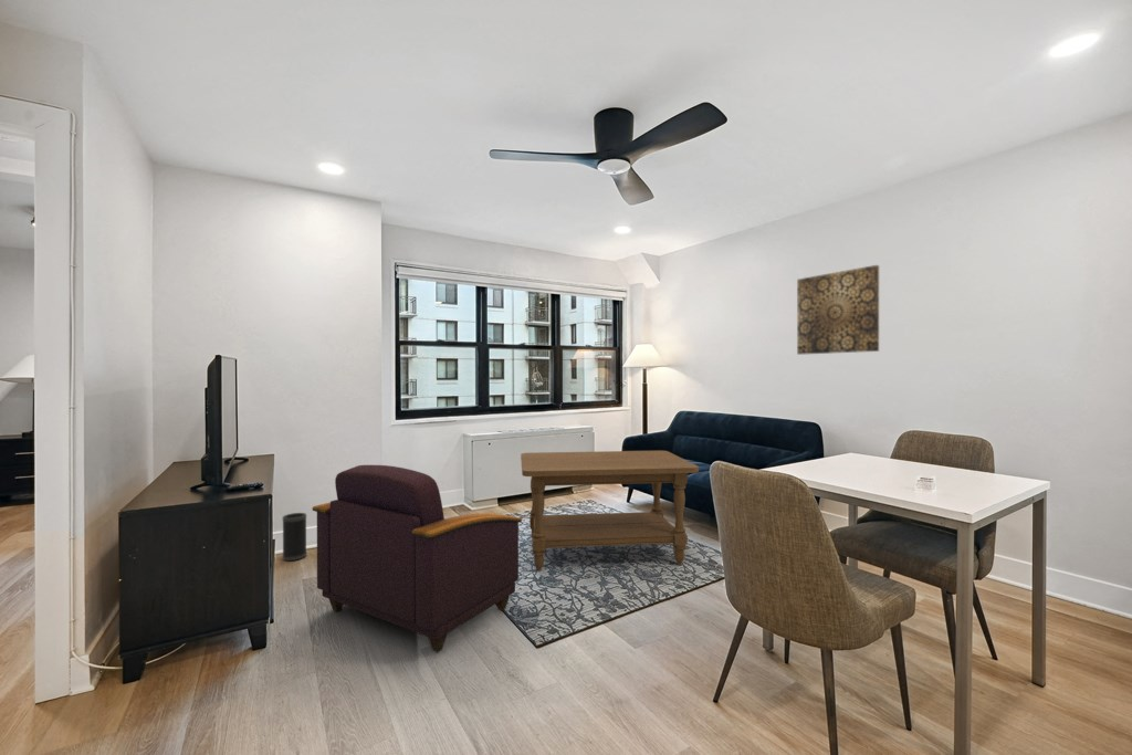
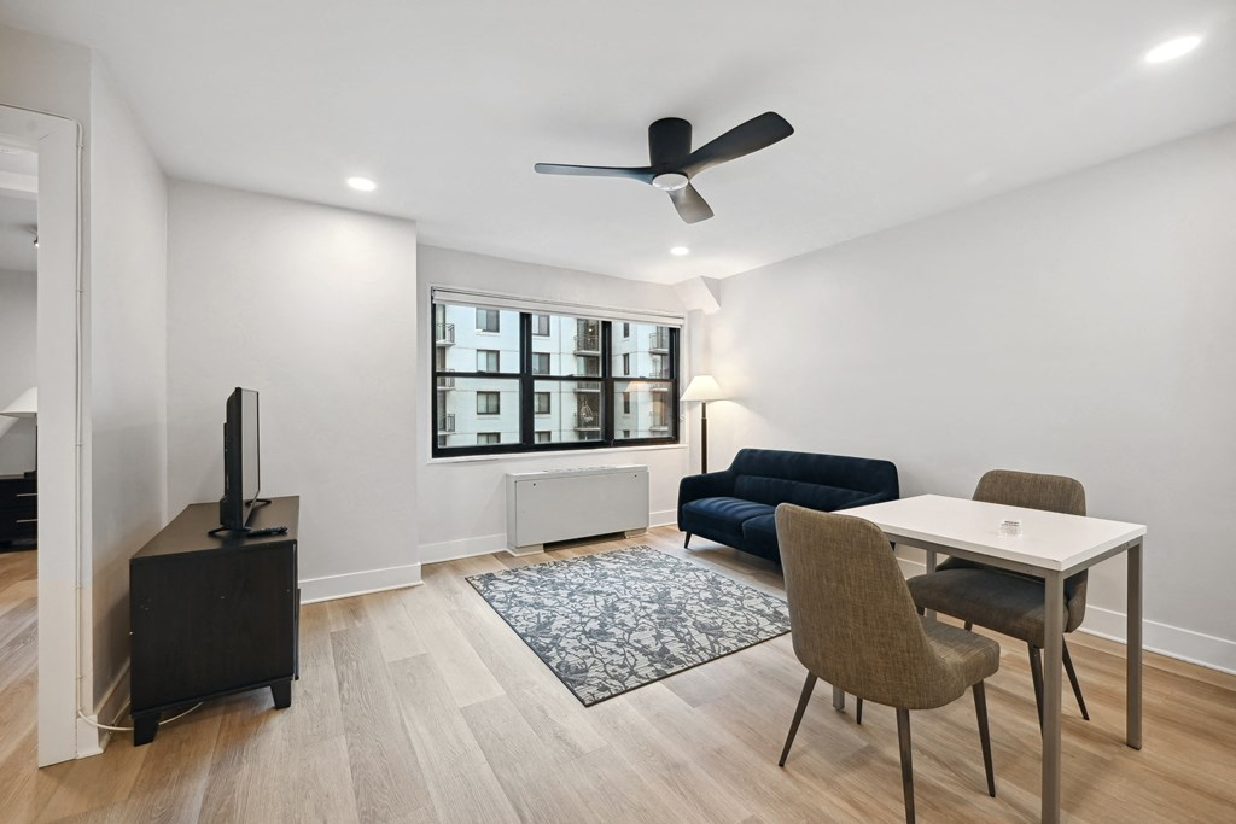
- armchair (419, 535)
- wall art (835, 313)
- coffee table (605, 513)
- speaker (294, 536)
